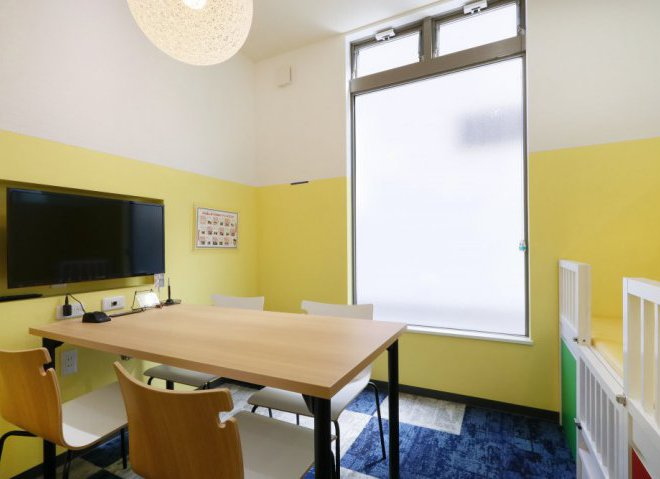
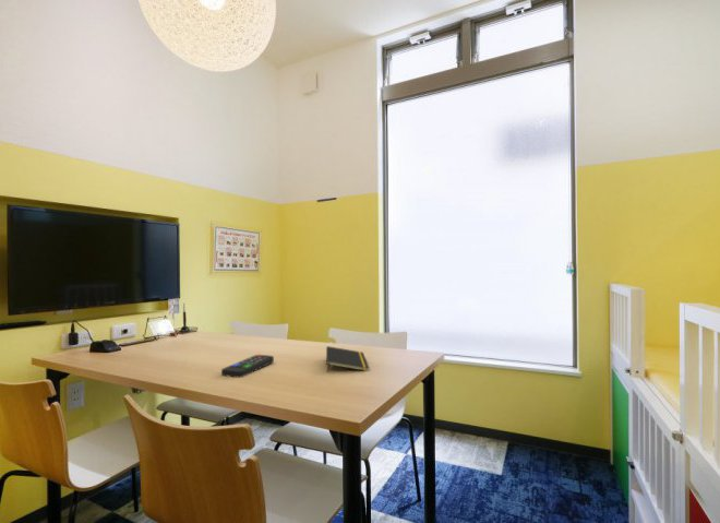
+ remote control (249, 365)
+ notepad (346, 357)
